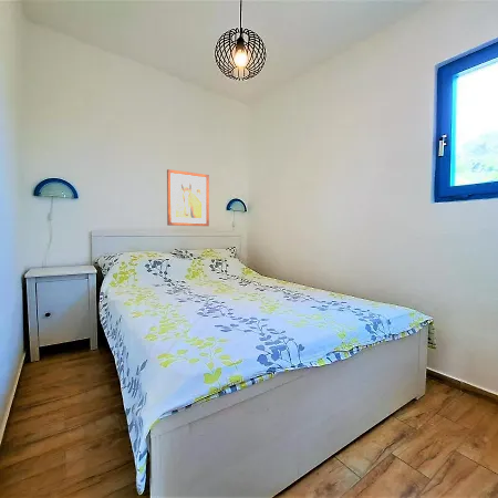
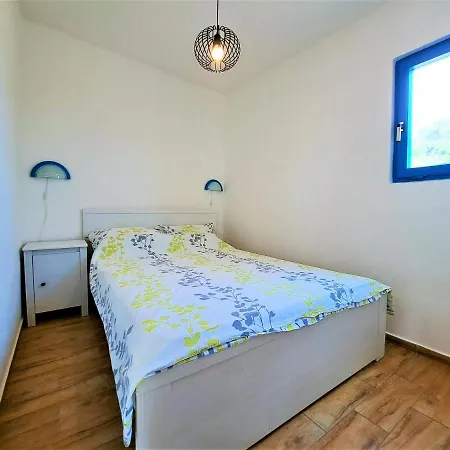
- wall art (188, 199)
